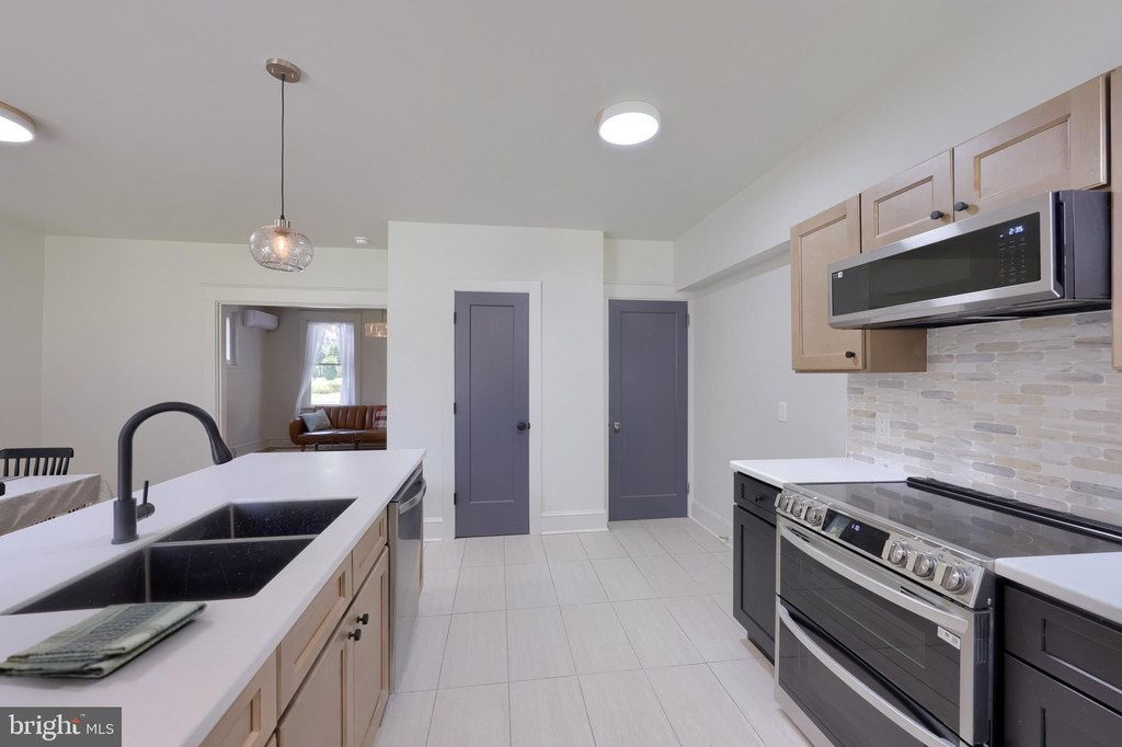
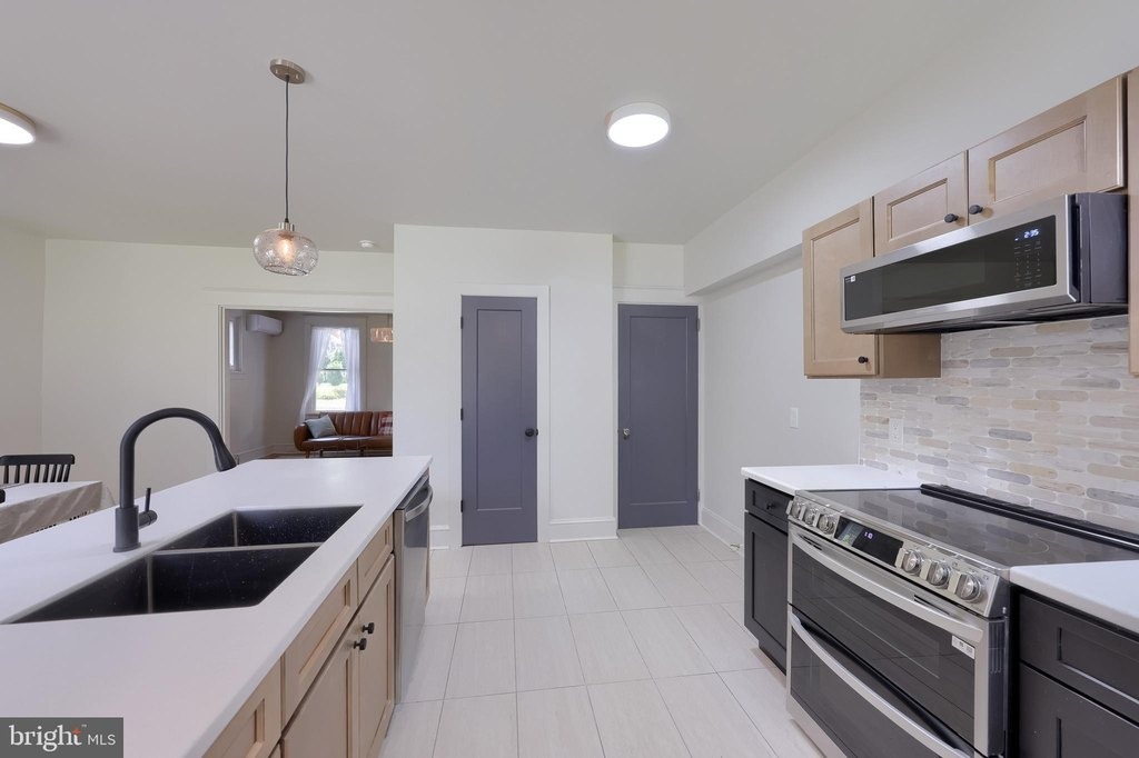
- dish towel (108, 632)
